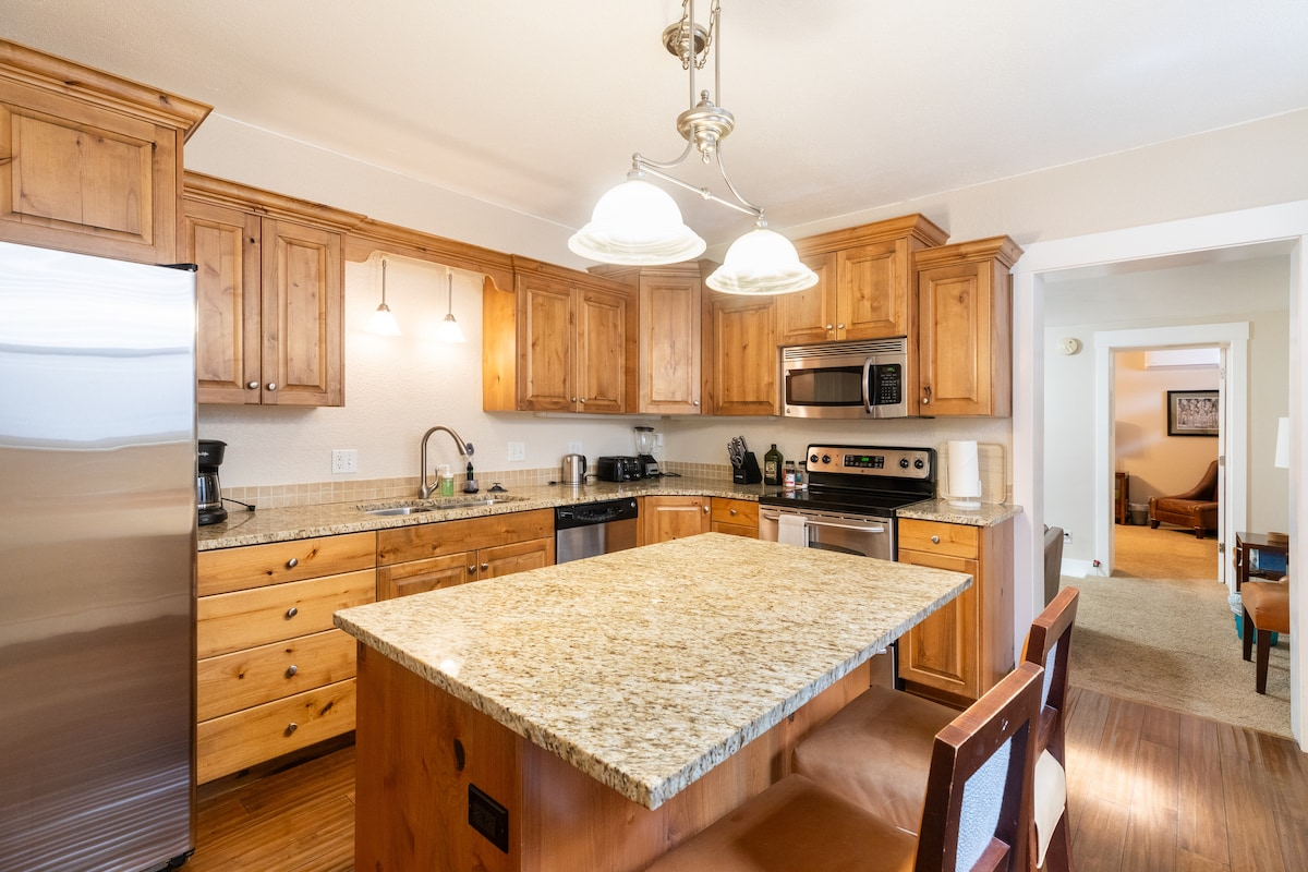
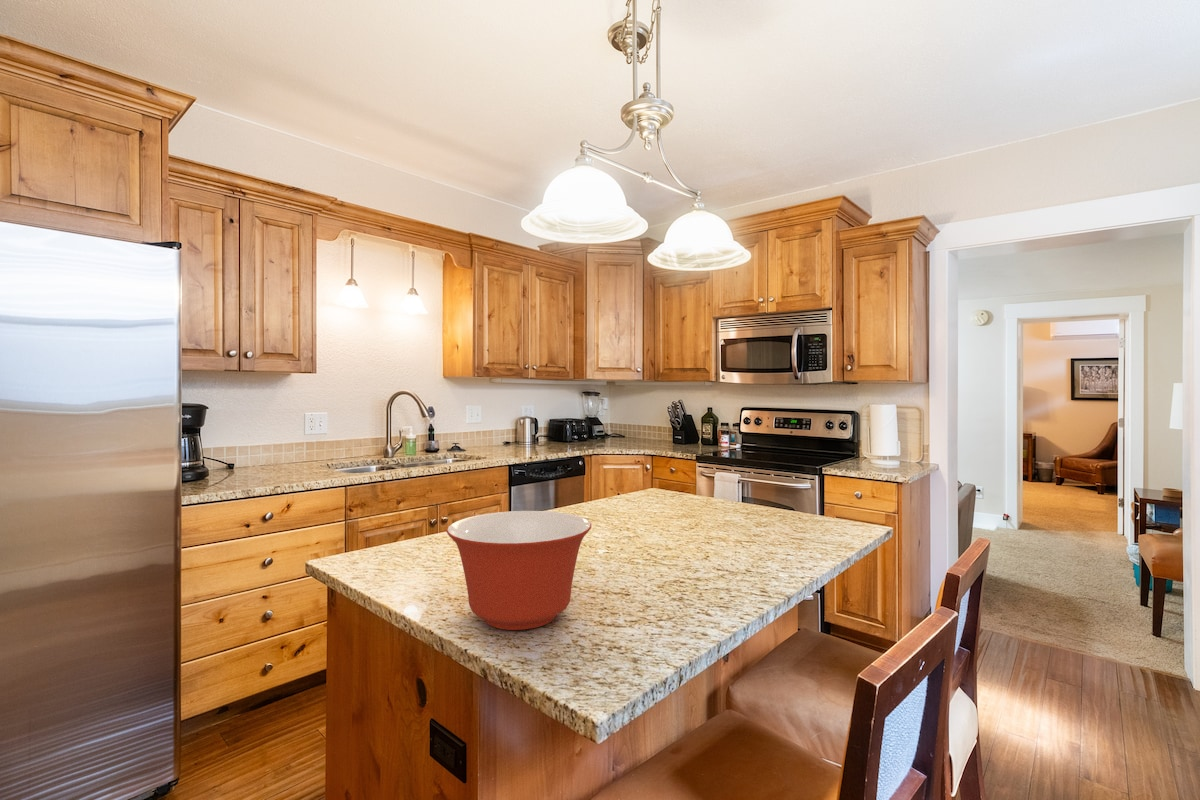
+ mixing bowl (520, 570)
